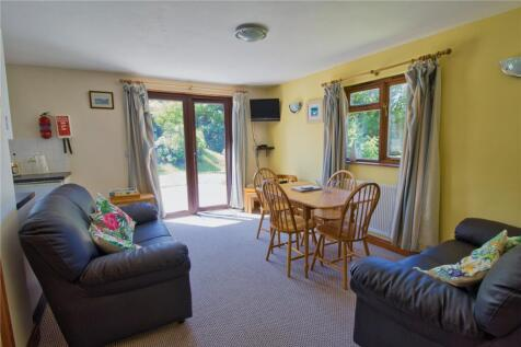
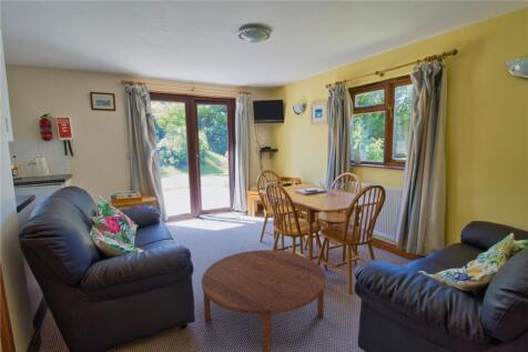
+ coffee table (264, 295)
